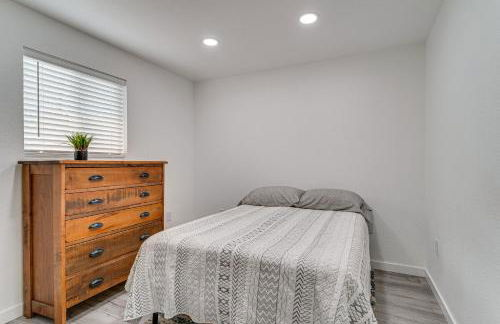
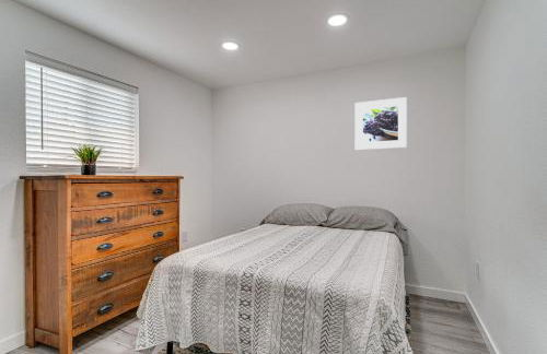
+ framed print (380, 125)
